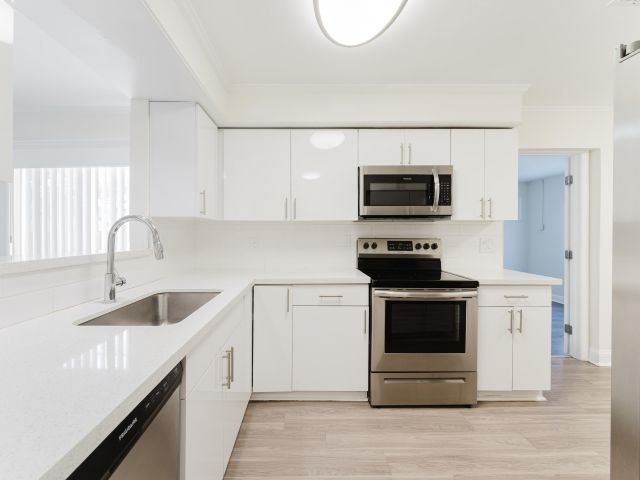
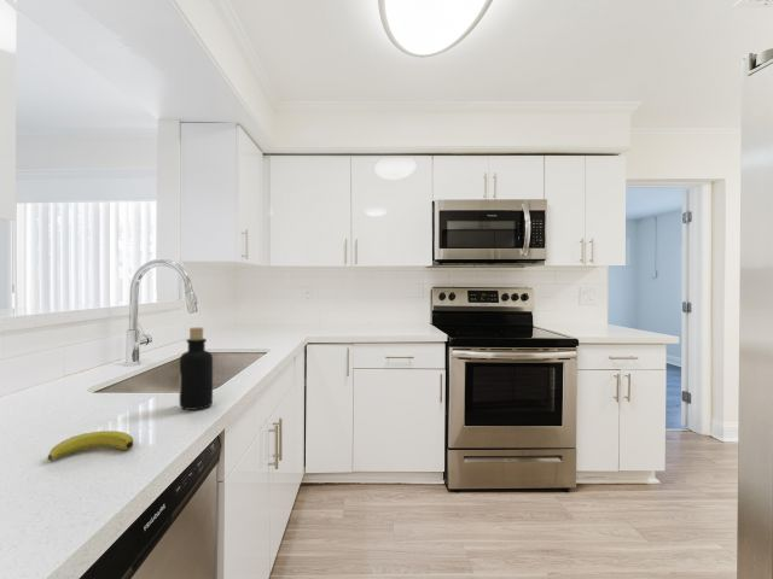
+ banana (93, 443)
+ bottle (196, 367)
